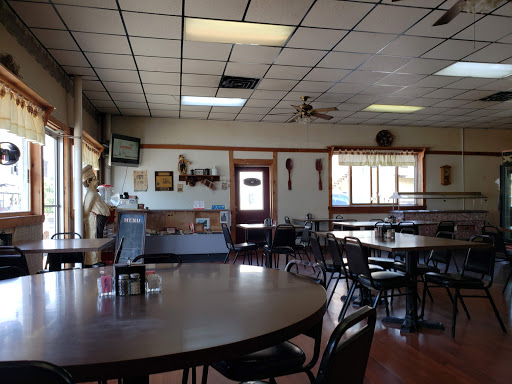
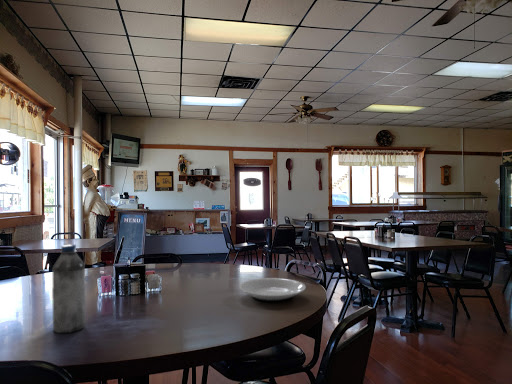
+ plate (272, 291)
+ water bottle (69, 286)
